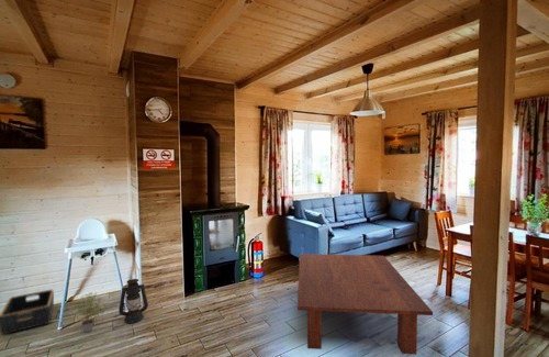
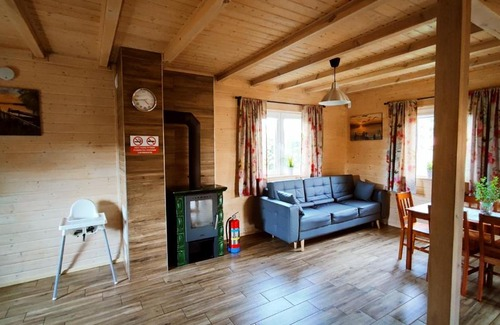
- potted plant (89, 309)
- lantern (133, 298)
- coffee table (349, 294)
- basket (29, 310)
